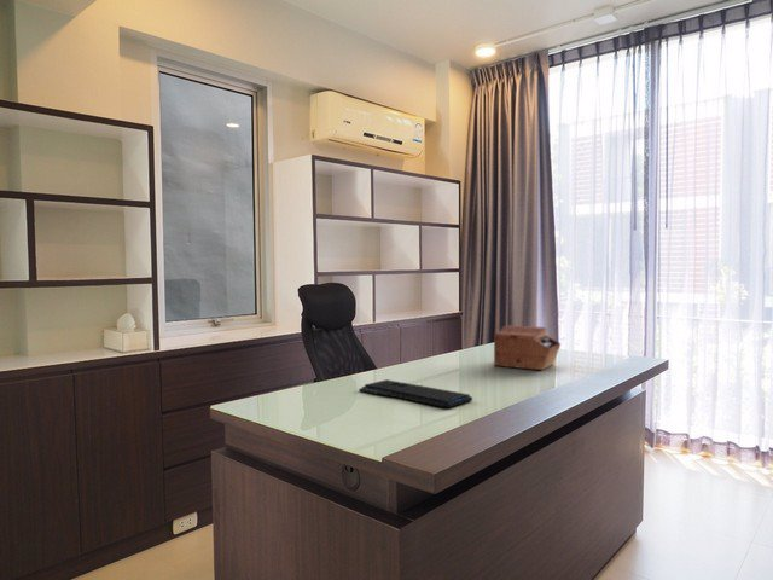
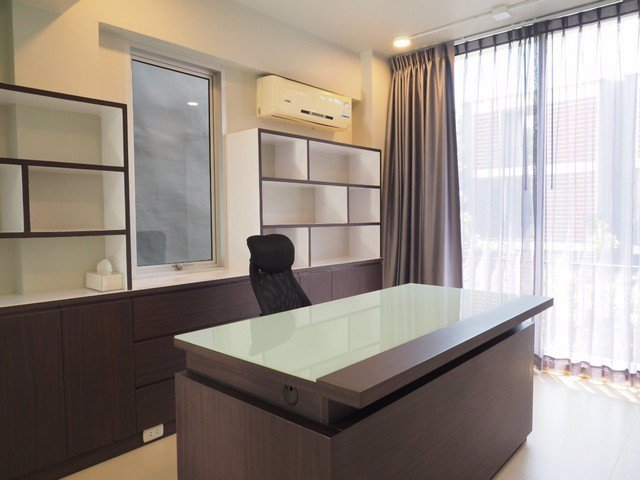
- keyboard (412, 393)
- sewing box (527, 347)
